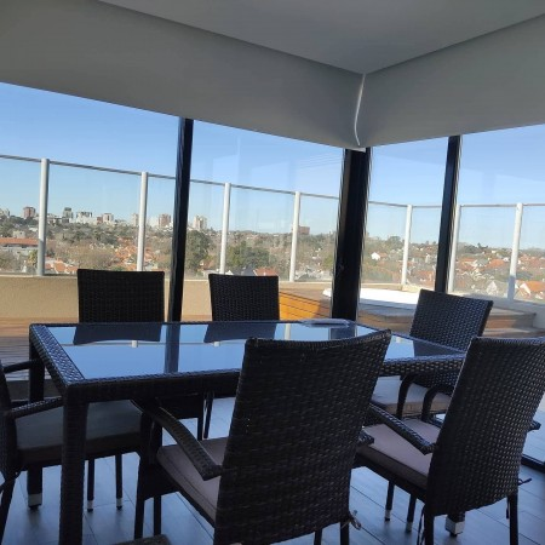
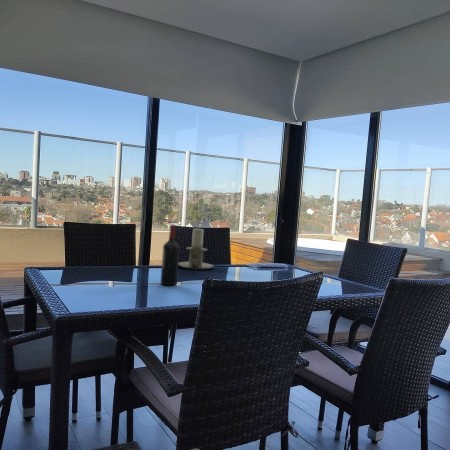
+ candle holder (196, 247)
+ wine bottle (170, 254)
